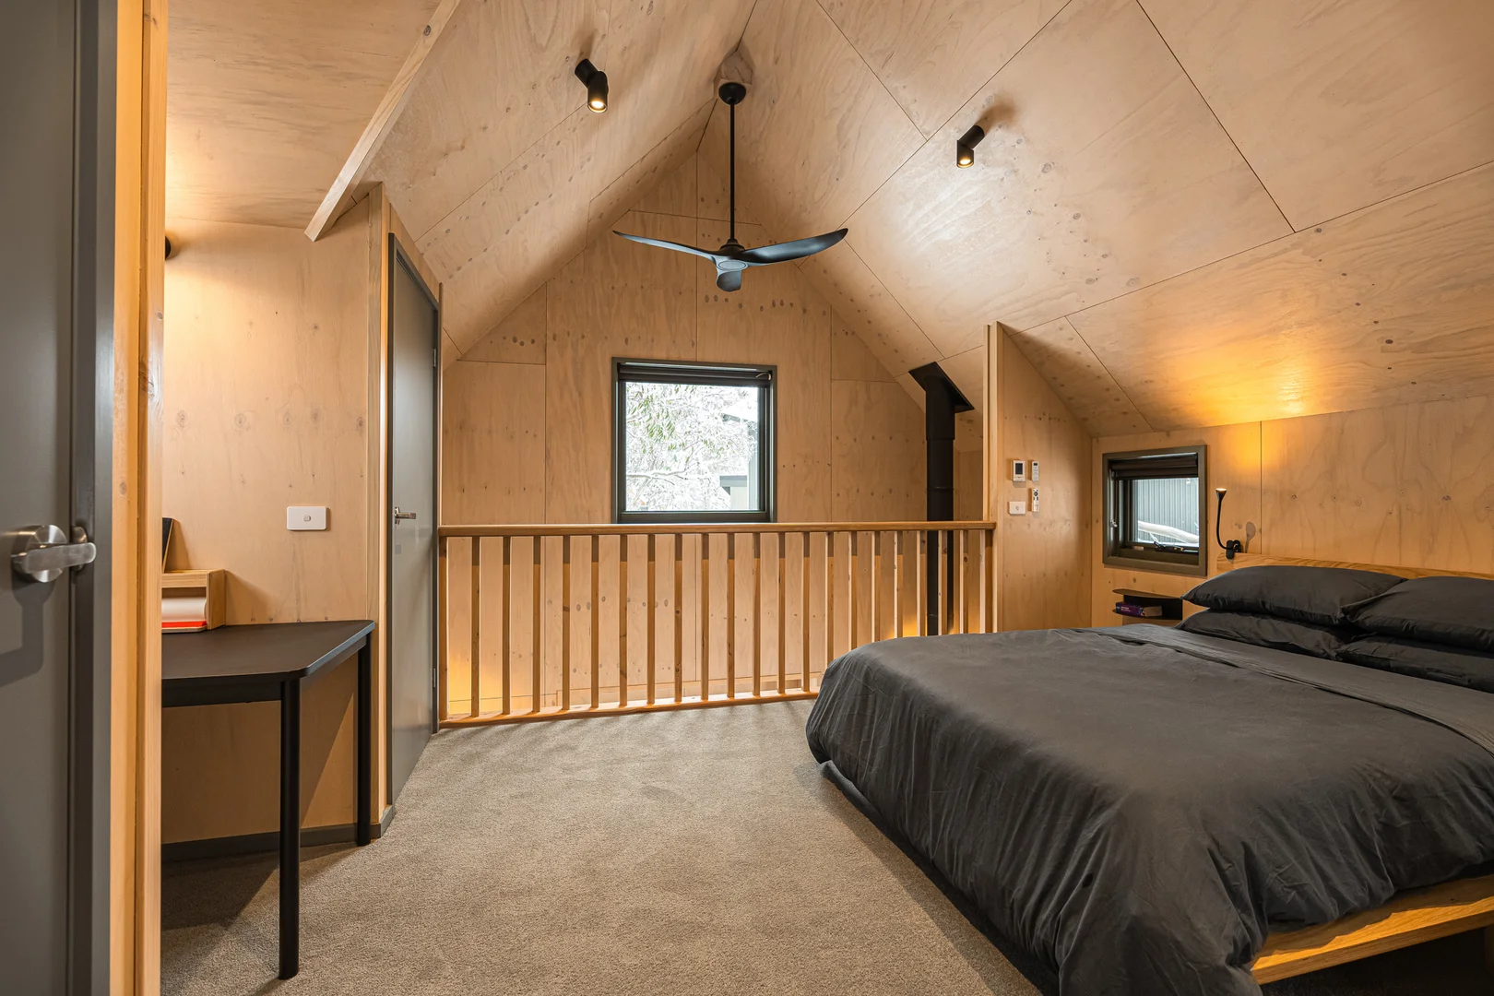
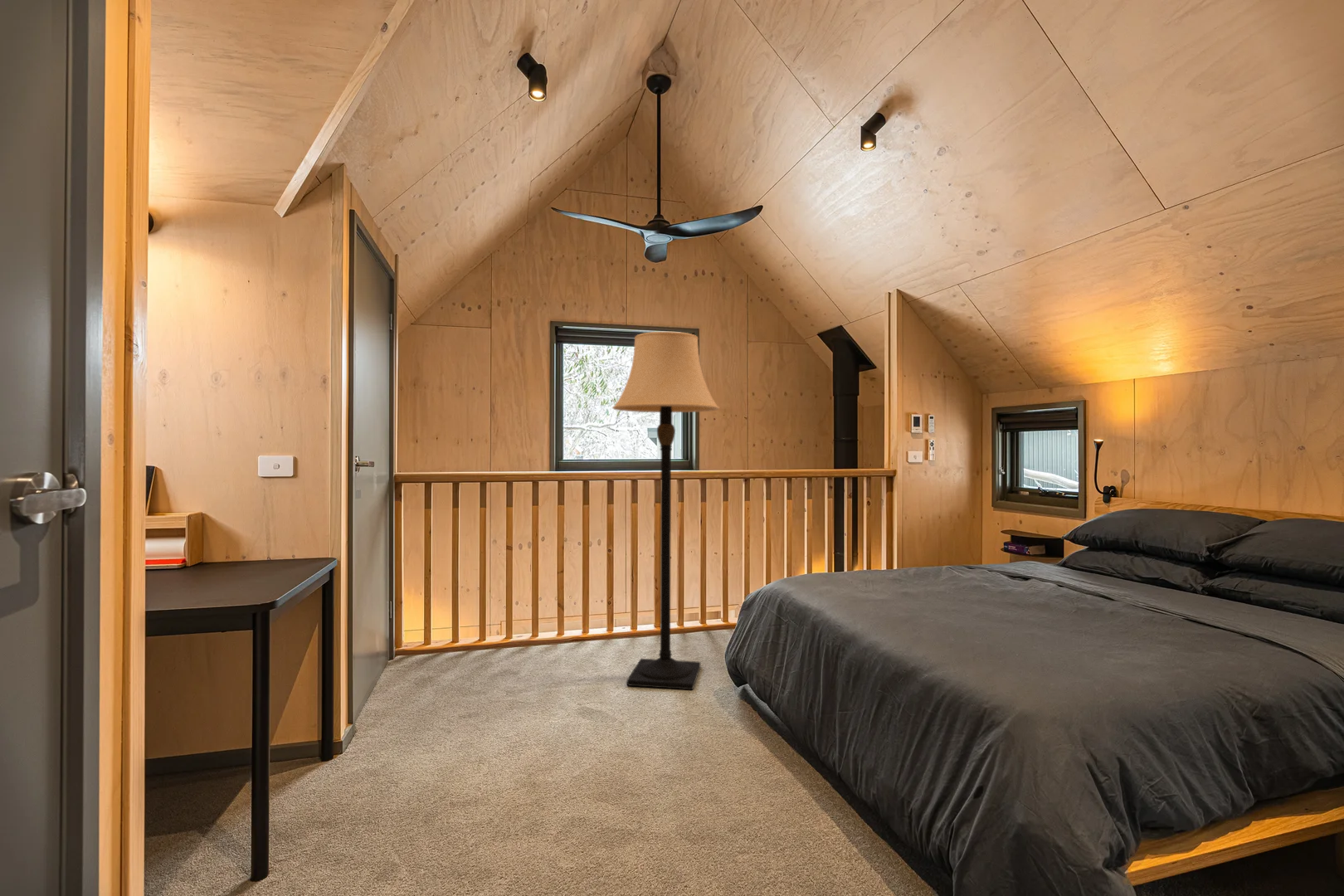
+ lamp (665, 506)
